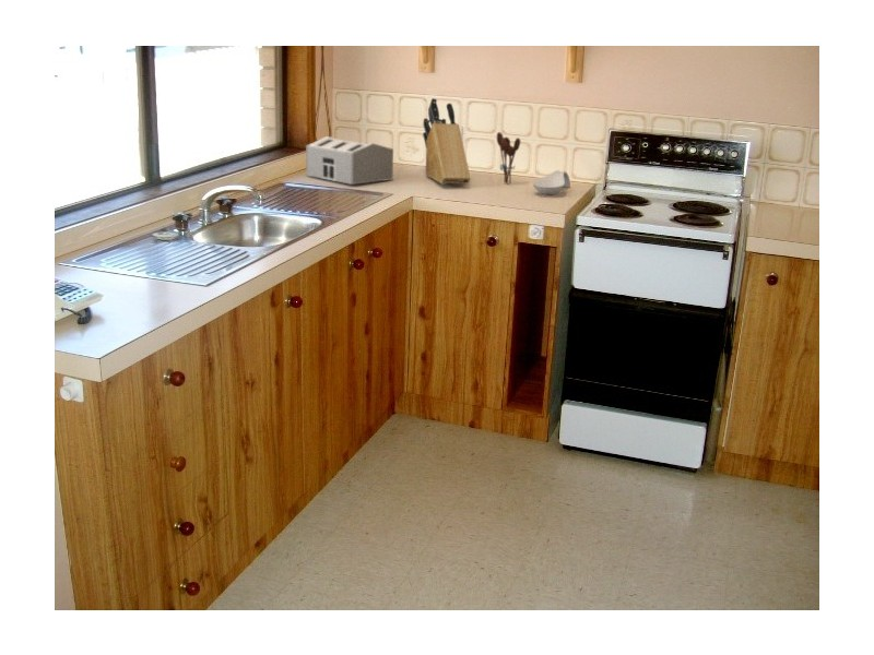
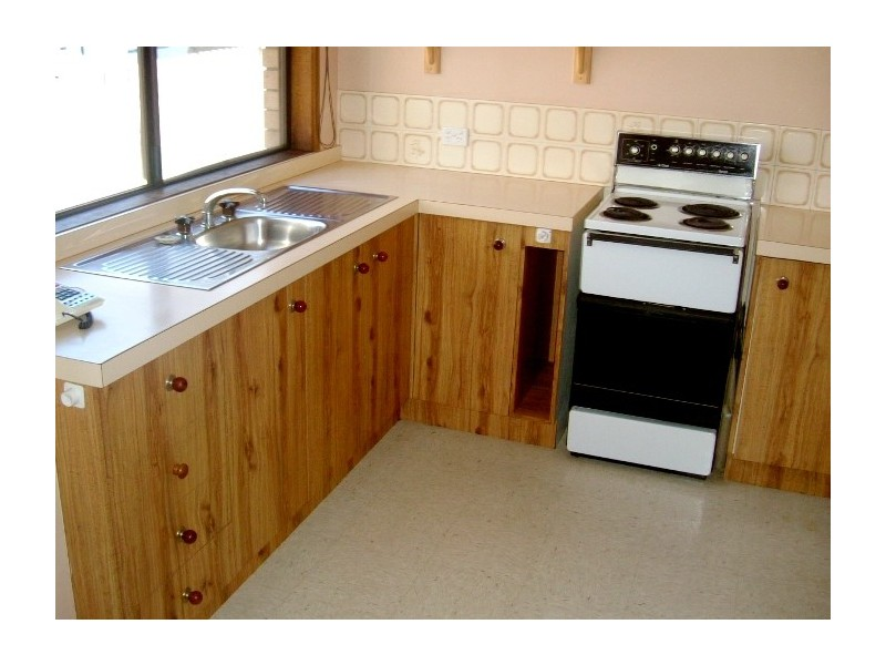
- toaster (349, 158)
- knife block (445, 140)
- spoon rest (554, 181)
- utensil holder (506, 157)
